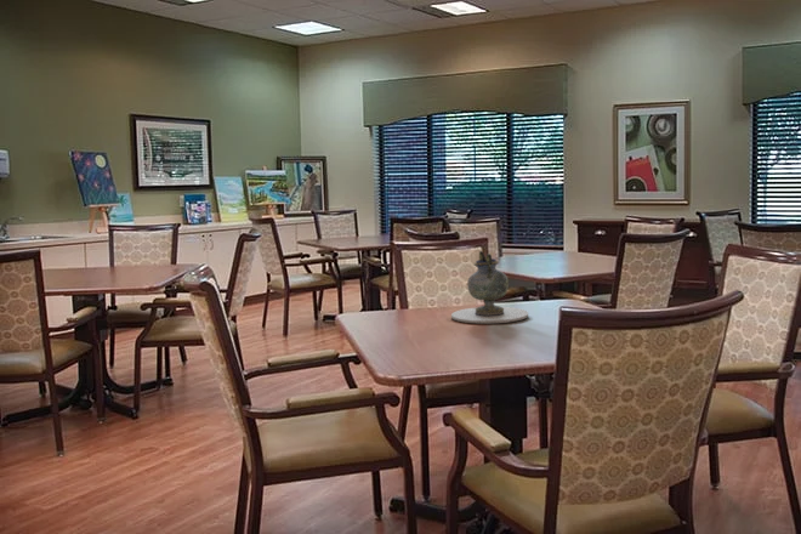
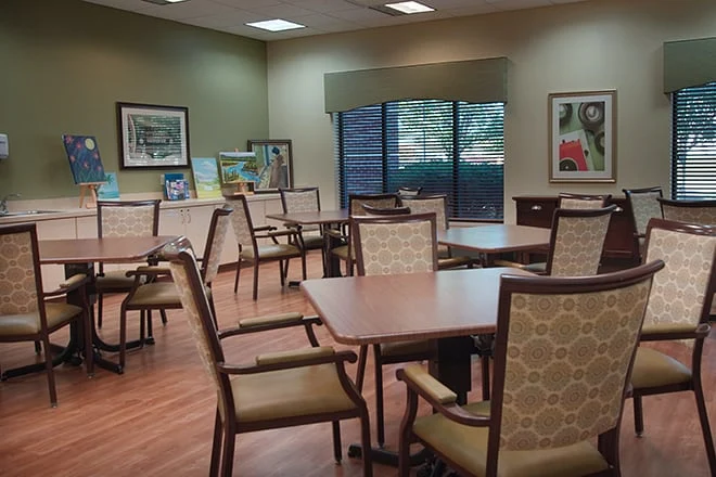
- decorative vase (489, 284)
